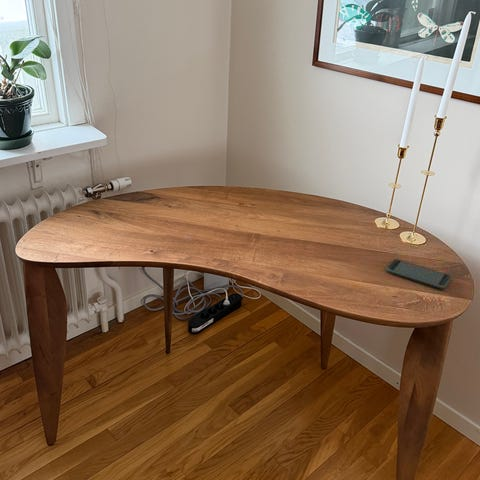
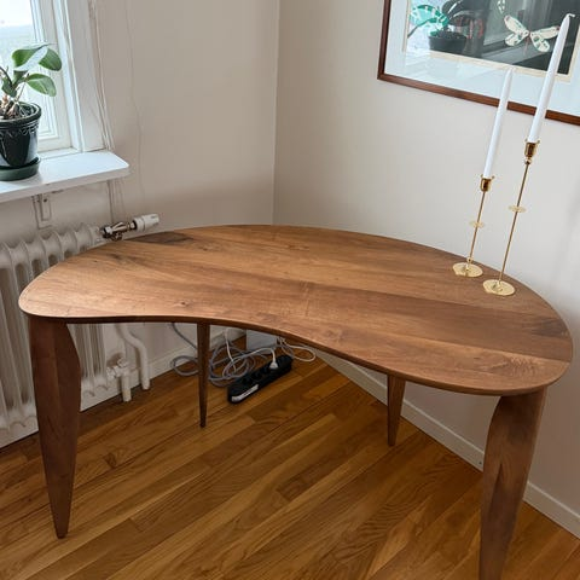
- smartphone (418, 273)
